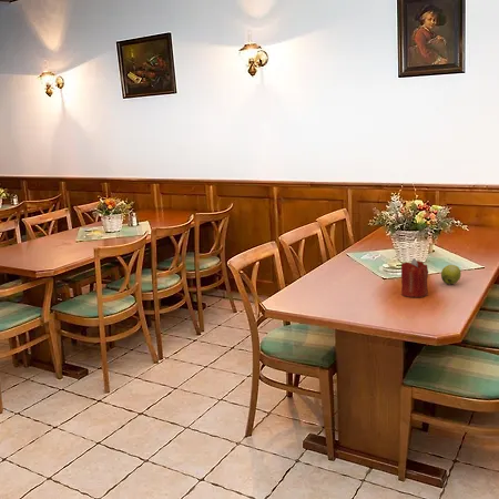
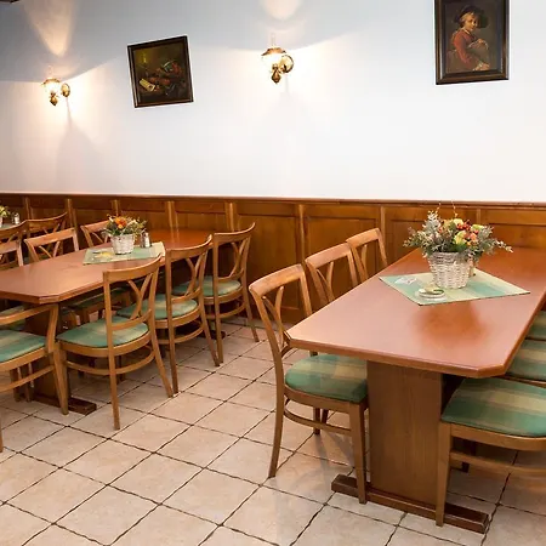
- apple (450, 274)
- candle (414, 275)
